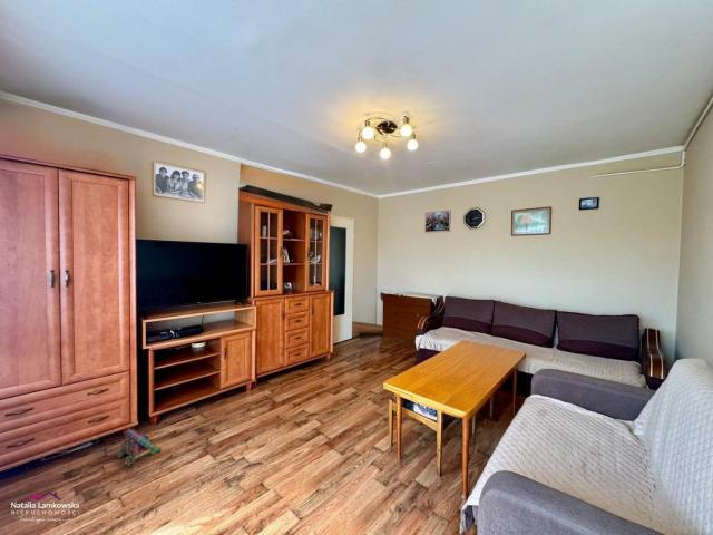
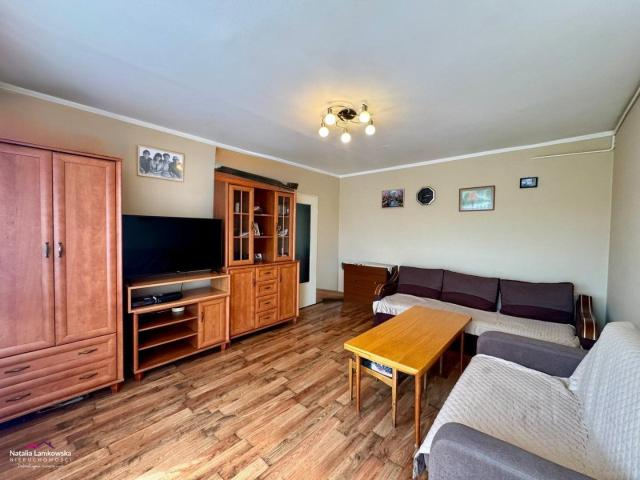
- toy cannon (141, 447)
